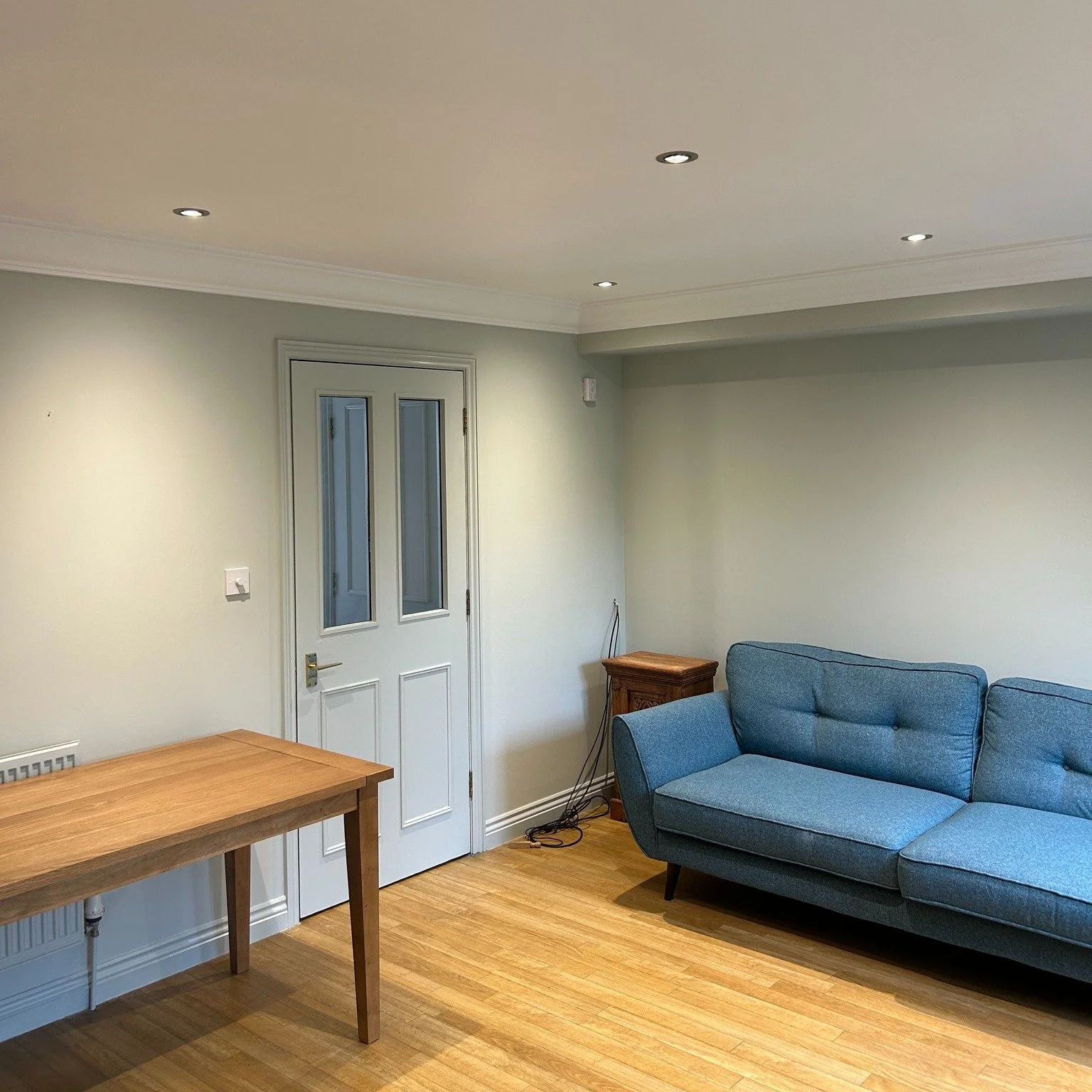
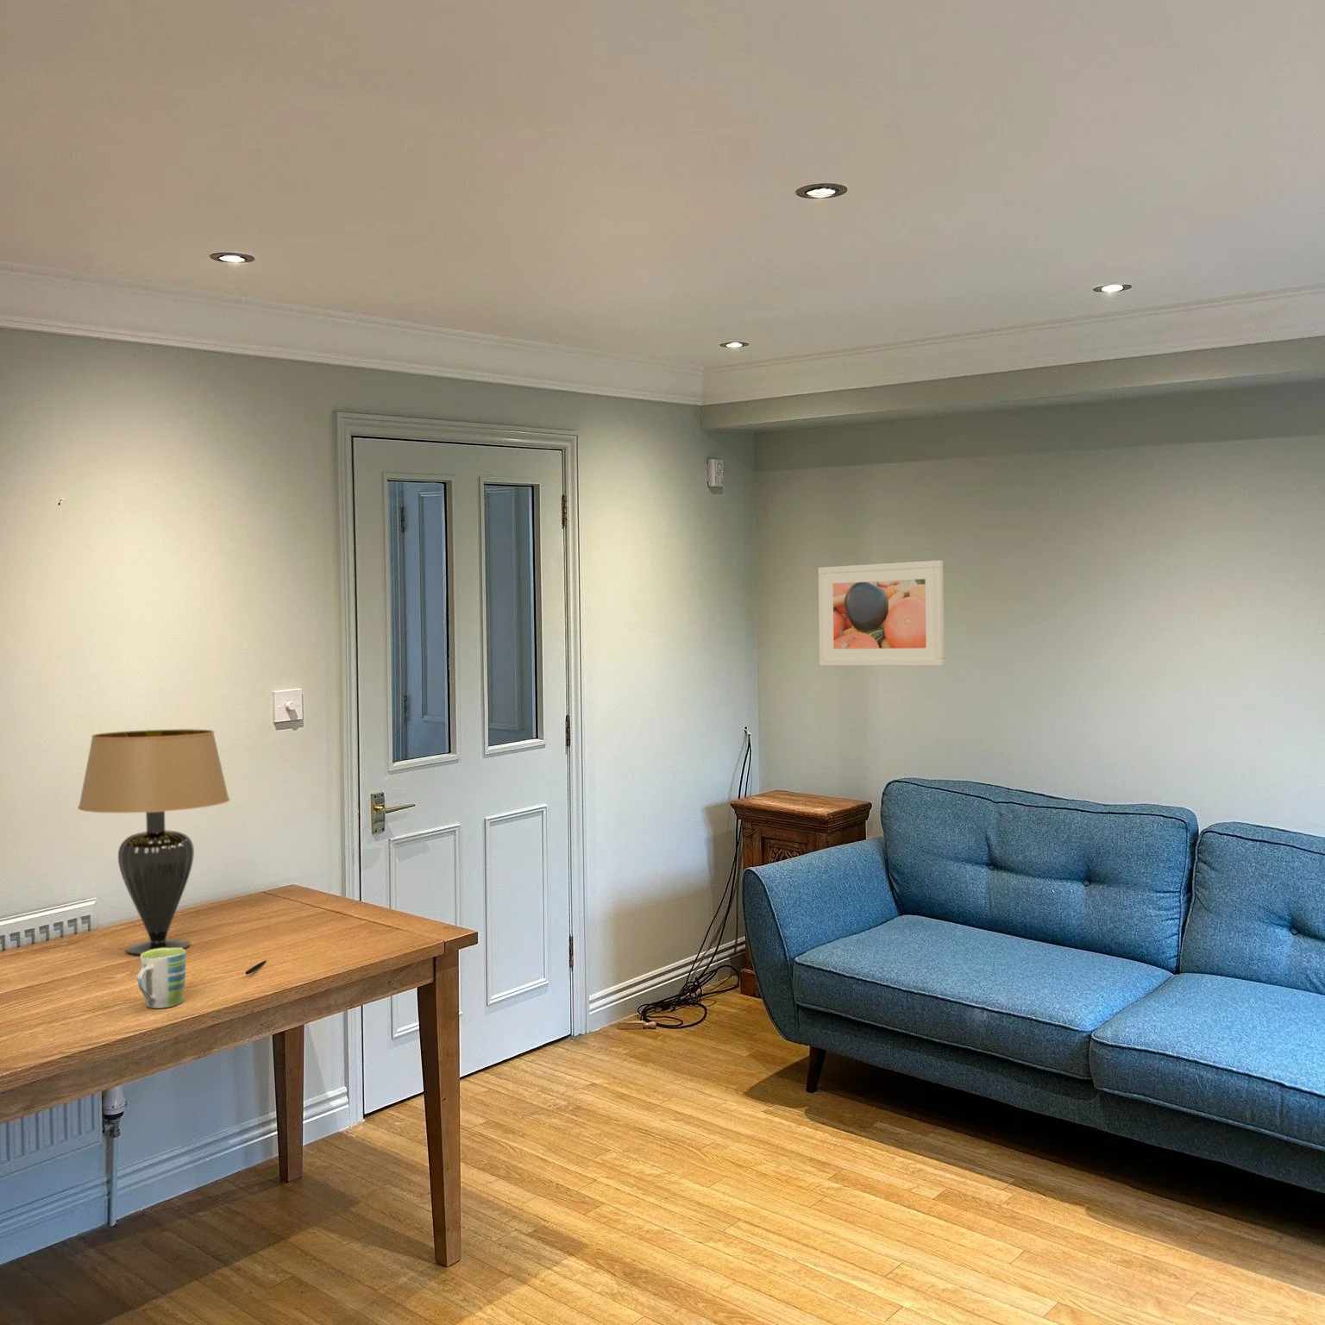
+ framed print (878, 614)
+ mug (158, 979)
+ pen (257, 966)
+ table lamp (155, 840)
